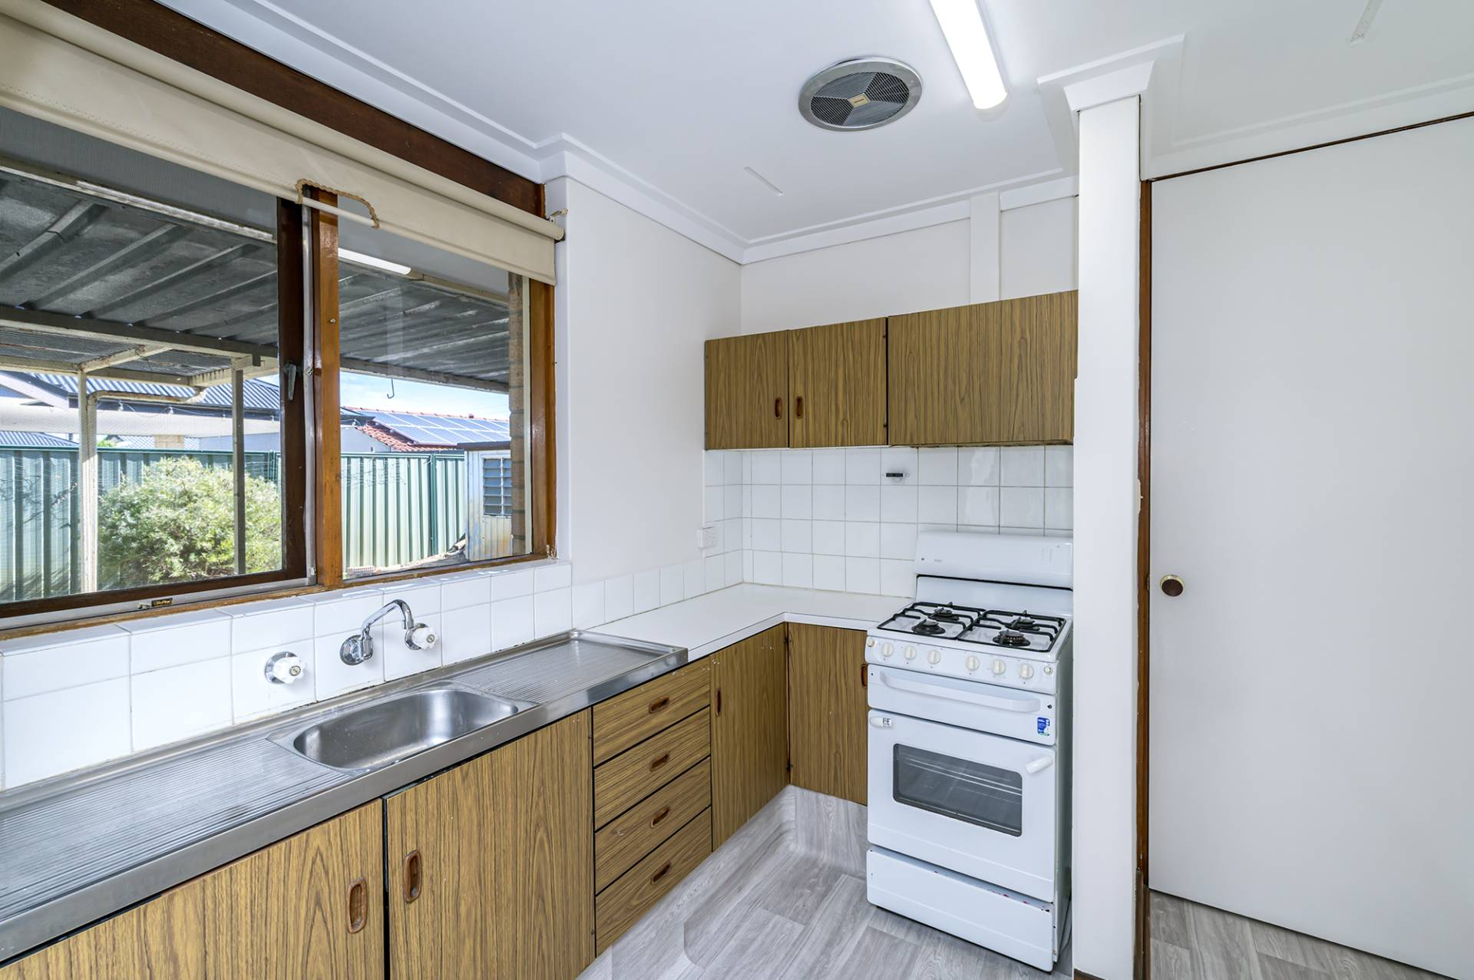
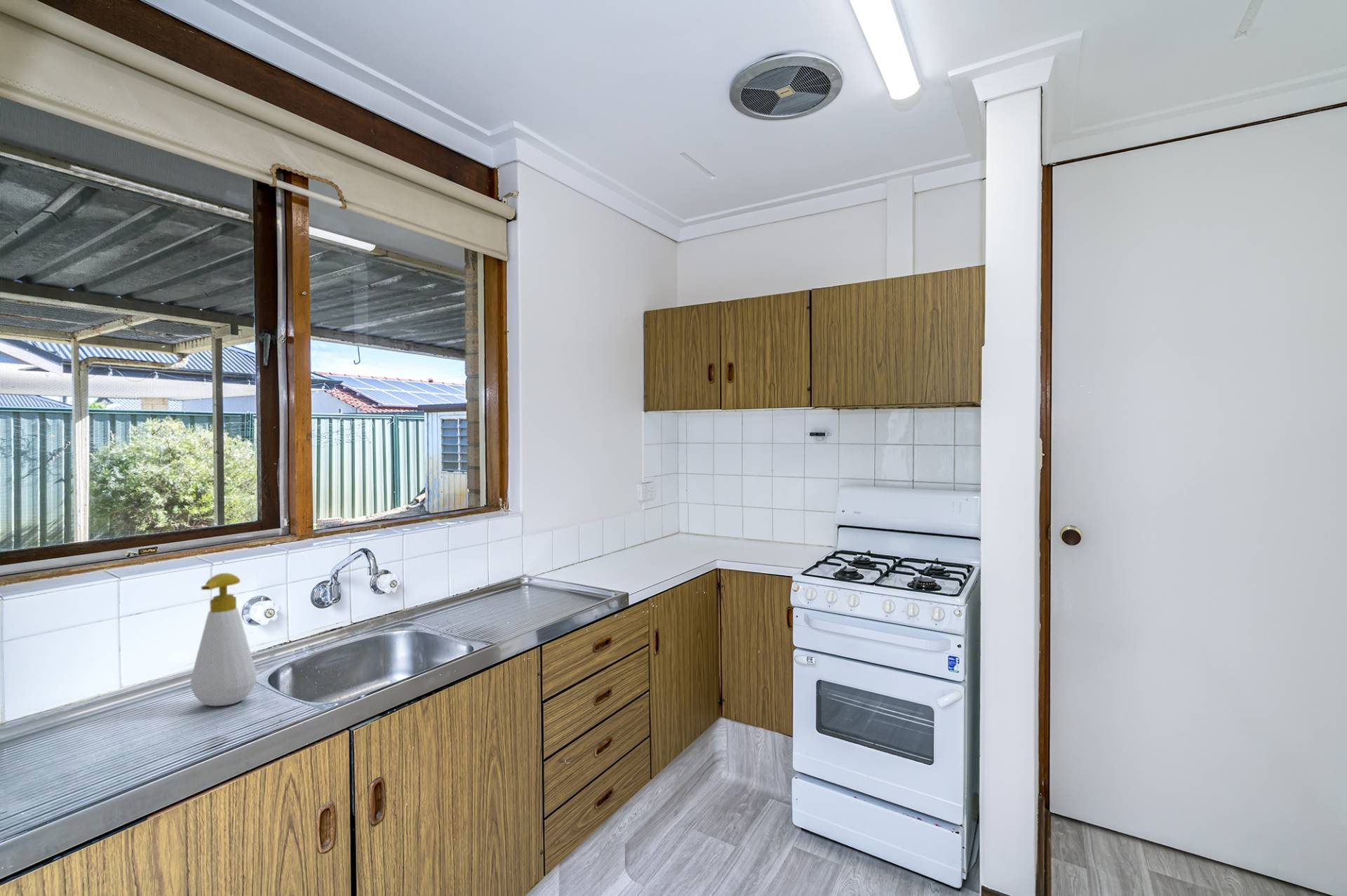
+ soap bottle (220, 639)
